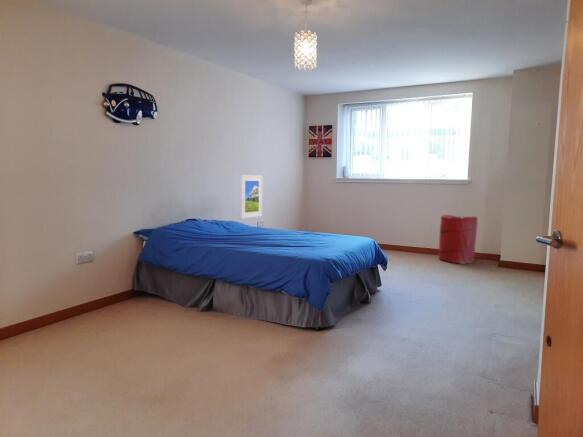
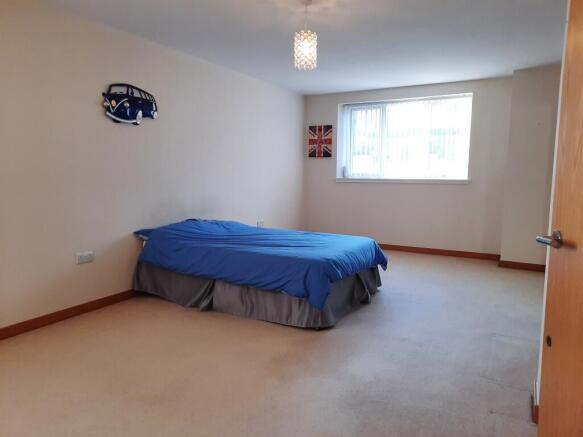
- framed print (251, 196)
- laundry hamper (457, 237)
